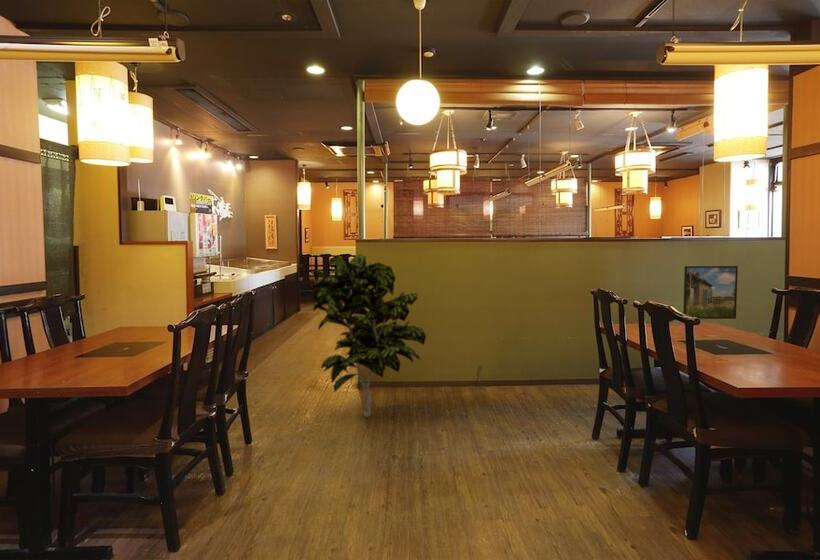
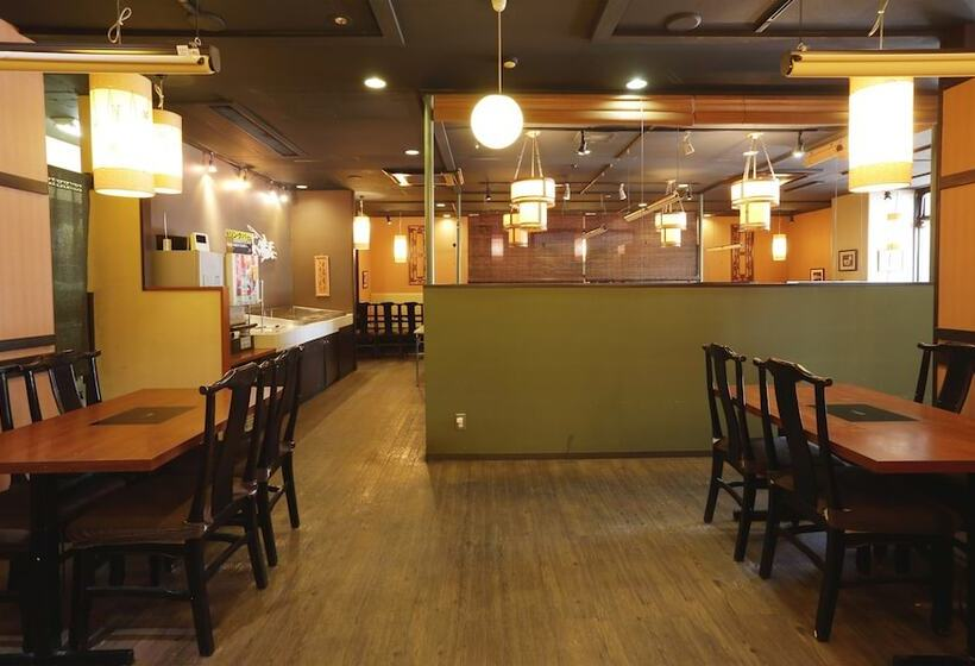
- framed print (710, 292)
- indoor plant (369, 337)
